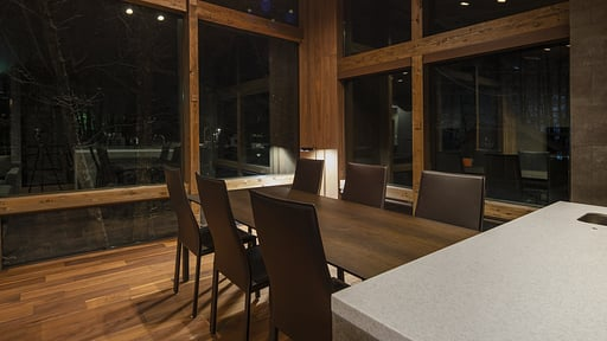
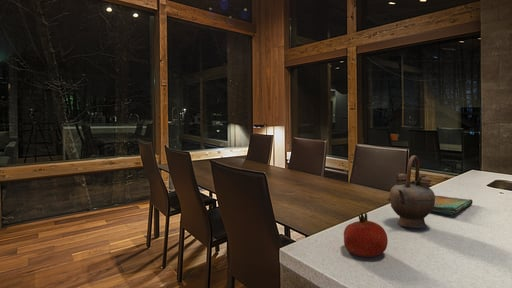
+ fruit (364, 232)
+ teapot (409, 191)
+ dish towel (438, 202)
